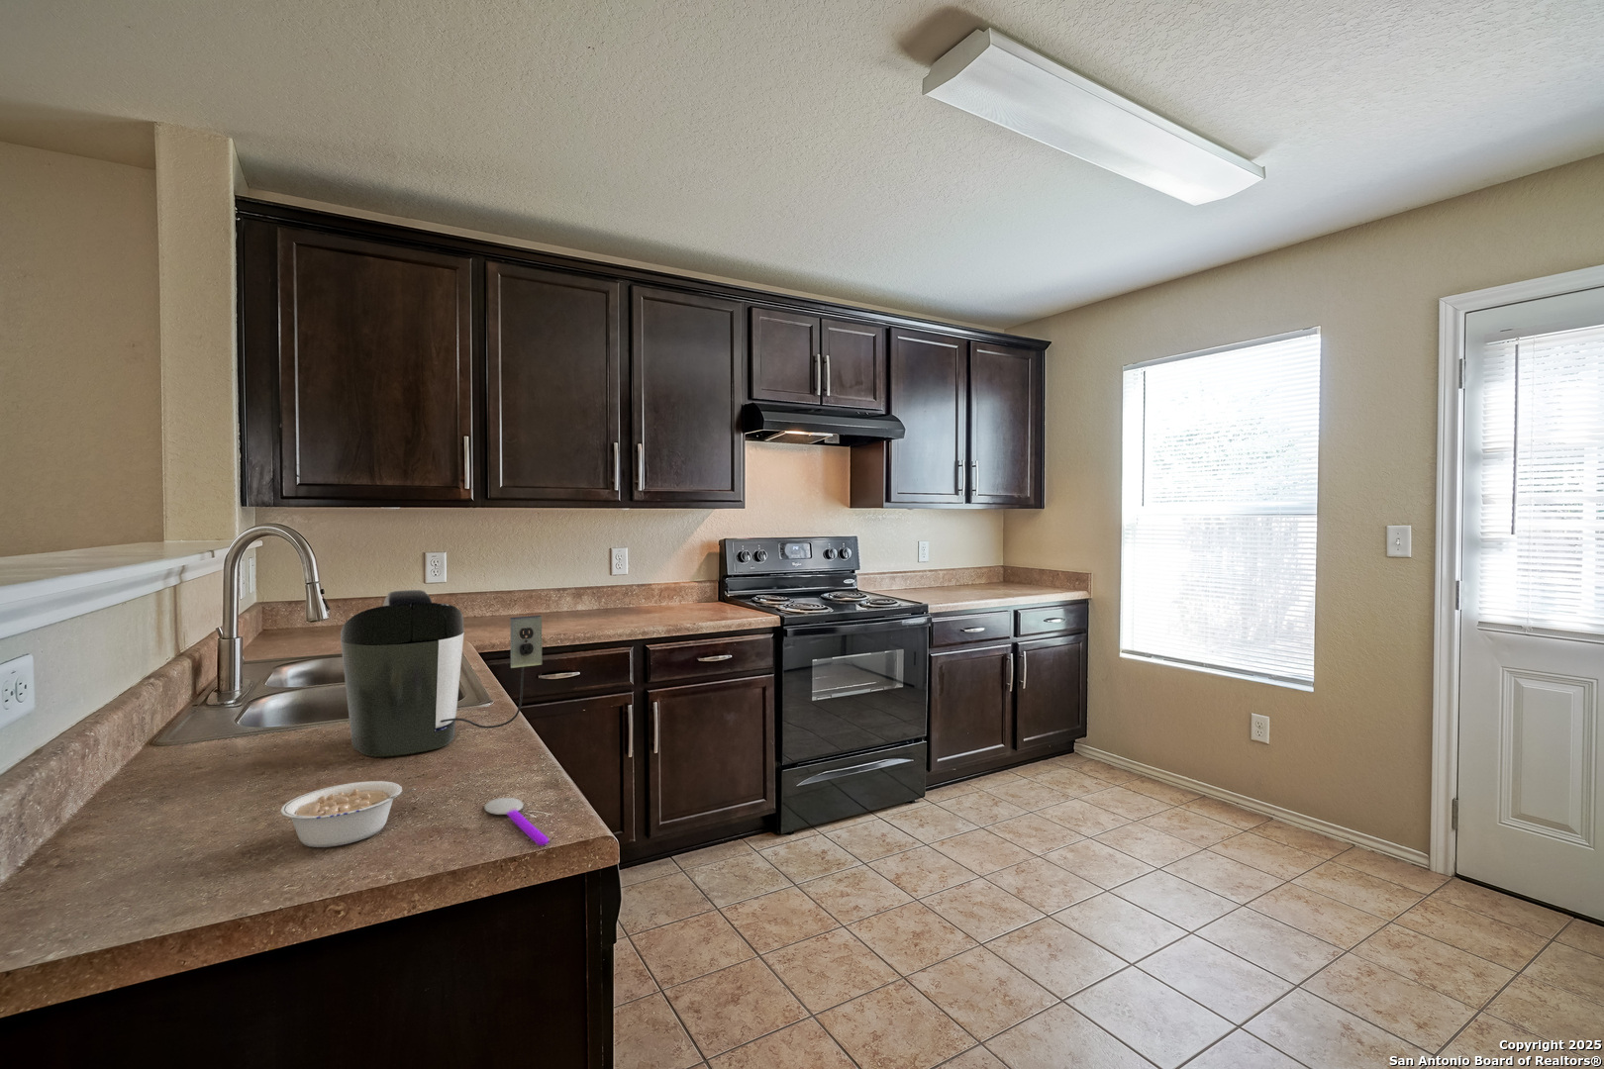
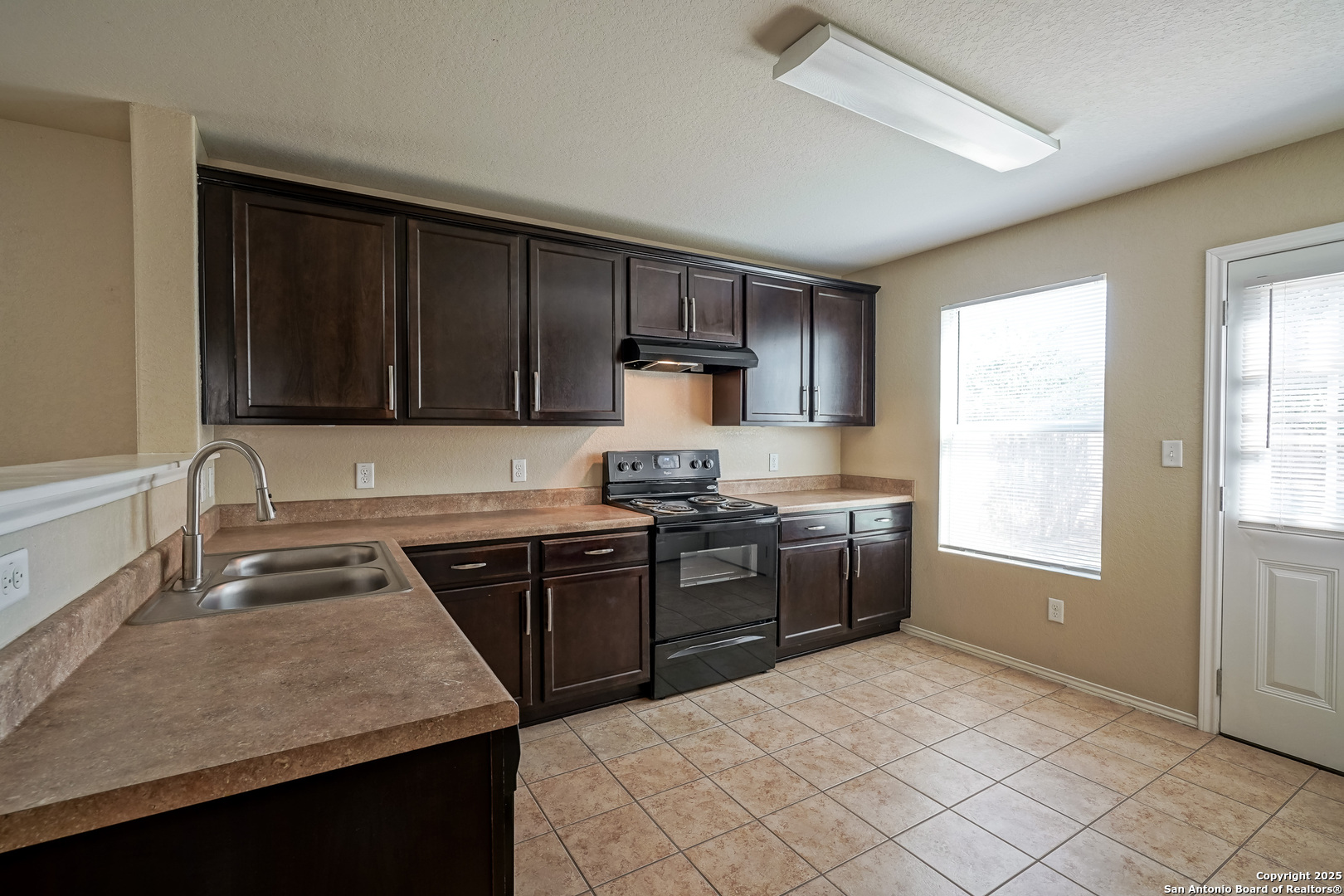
- legume (348, 810)
- spoon (518, 816)
- coffee maker (439, 663)
